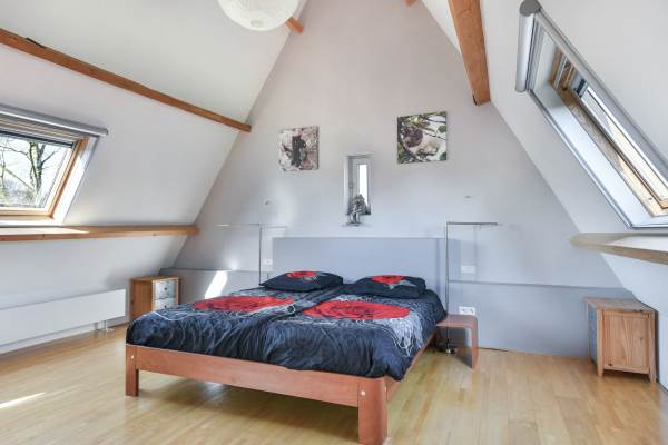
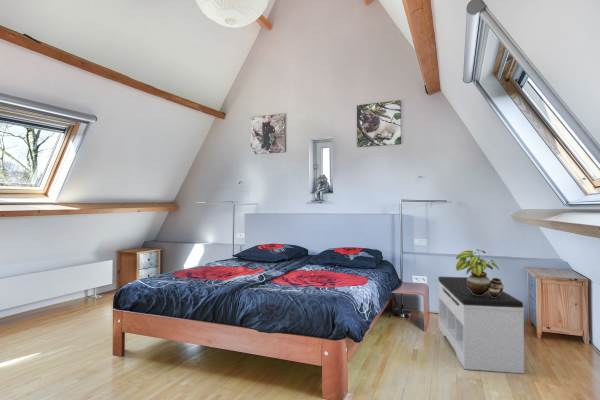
+ bench (474, 317)
+ potted plant (480, 272)
